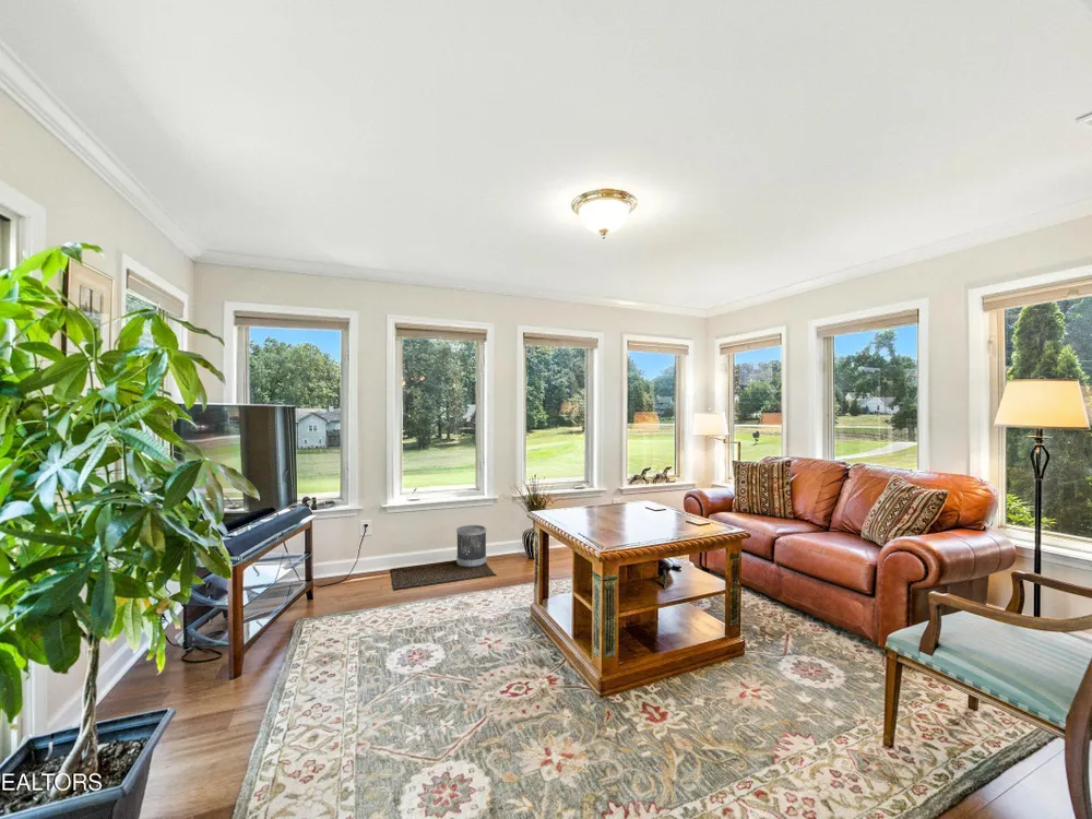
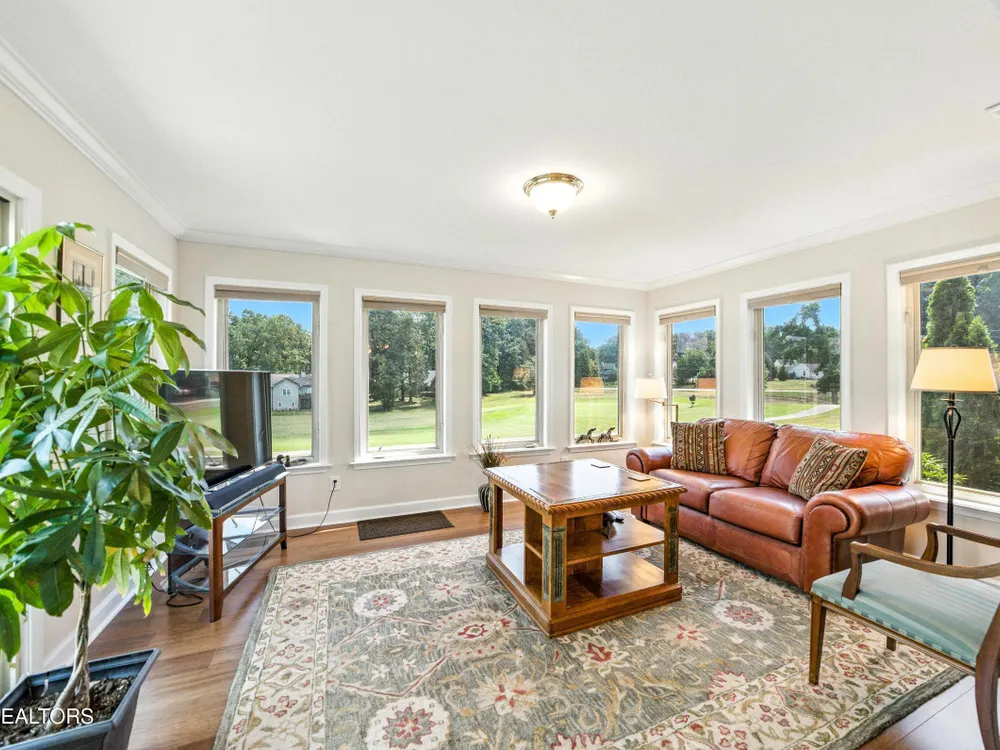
- wastebasket (471, 545)
